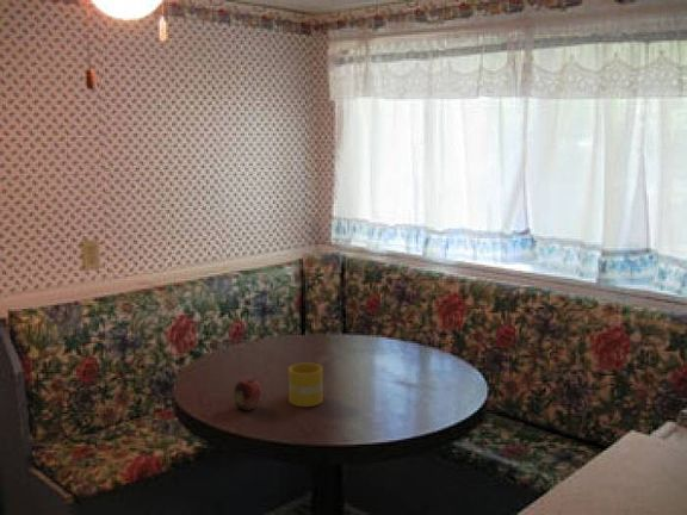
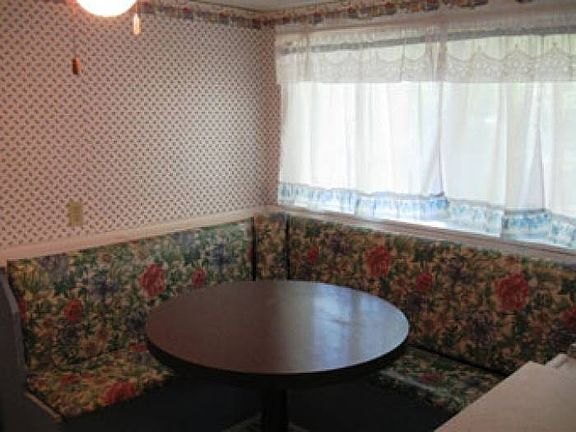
- fruit (248, 392)
- mug (304, 381)
